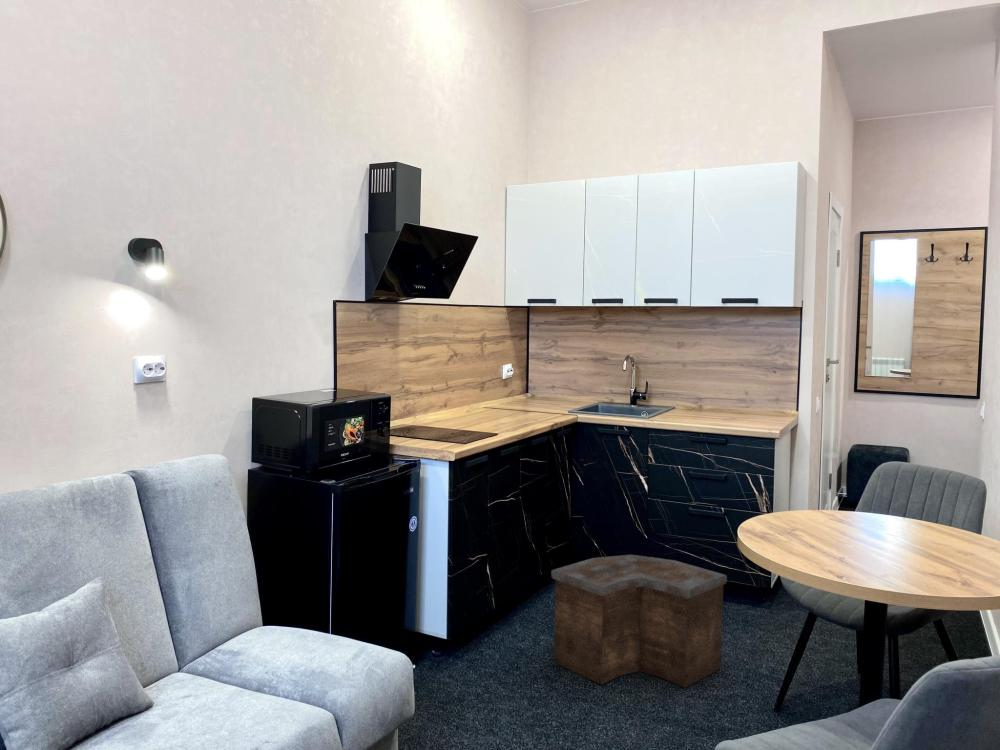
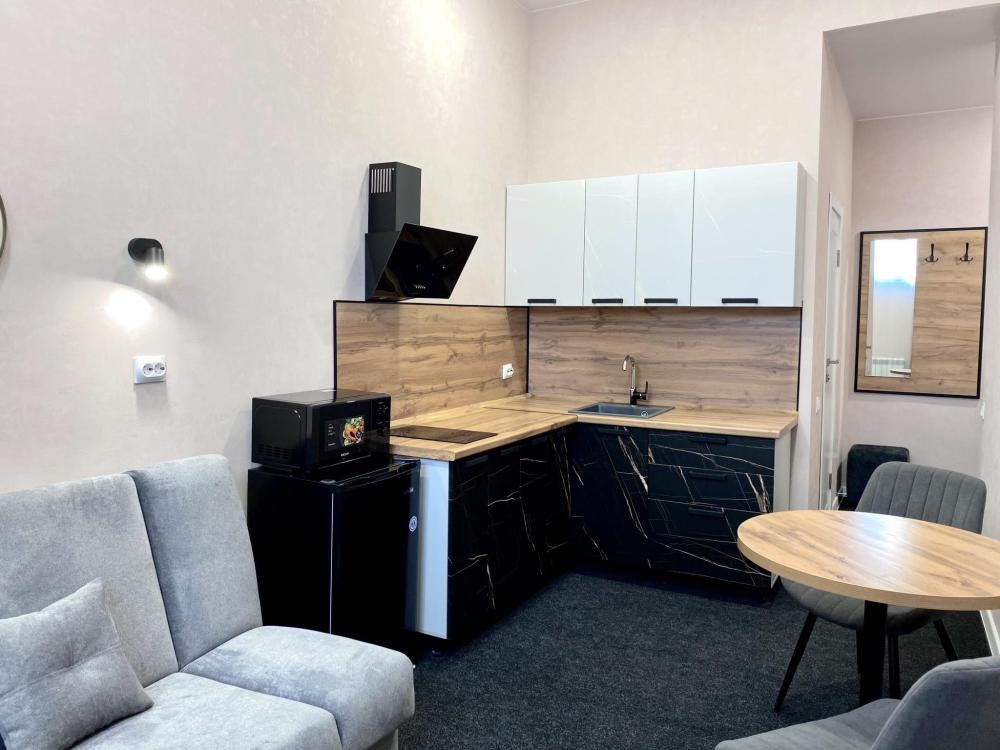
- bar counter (637, 617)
